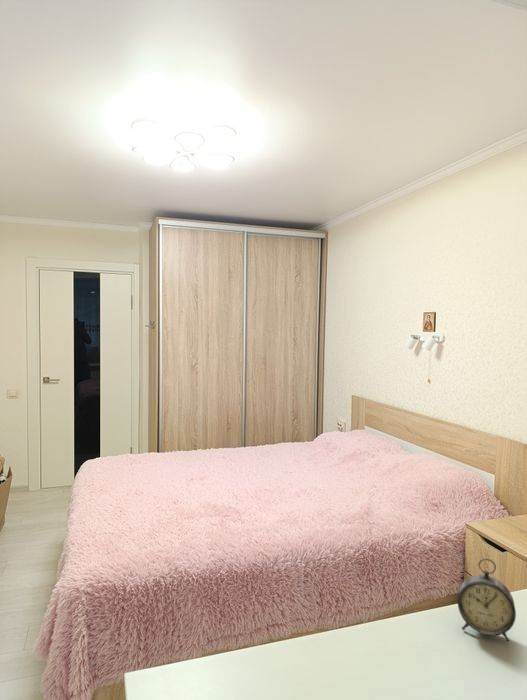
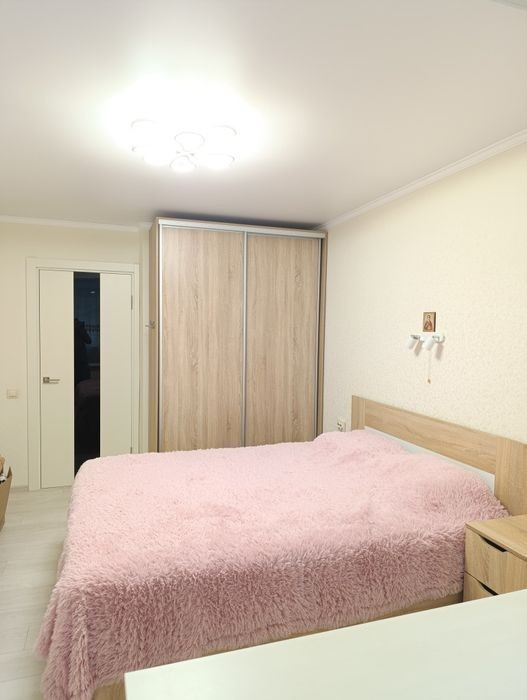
- alarm clock (486, 595)
